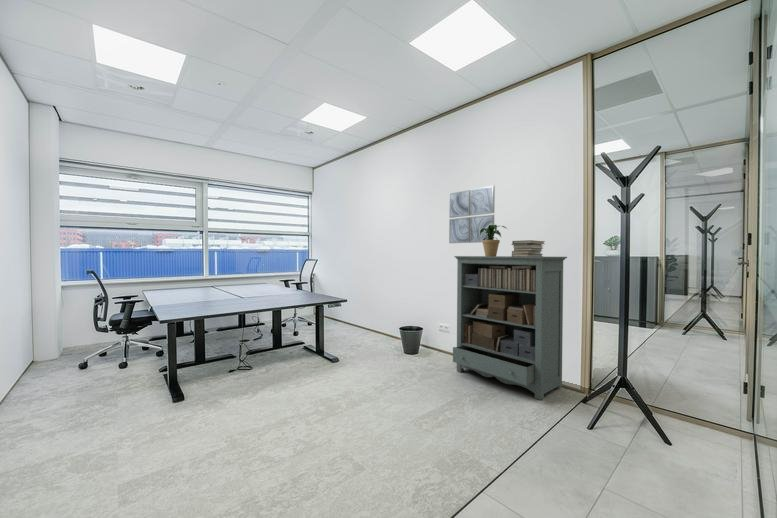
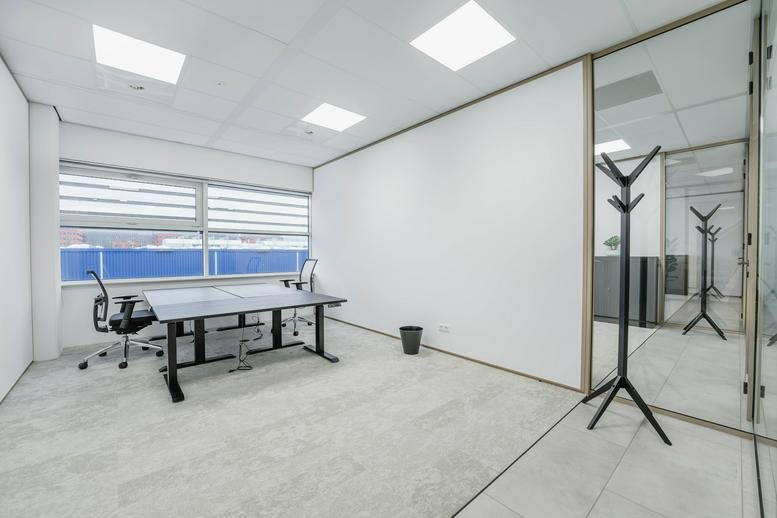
- wall art (470, 215)
- potted plant (491, 240)
- bookshelf (502, 318)
- book stack (528, 248)
